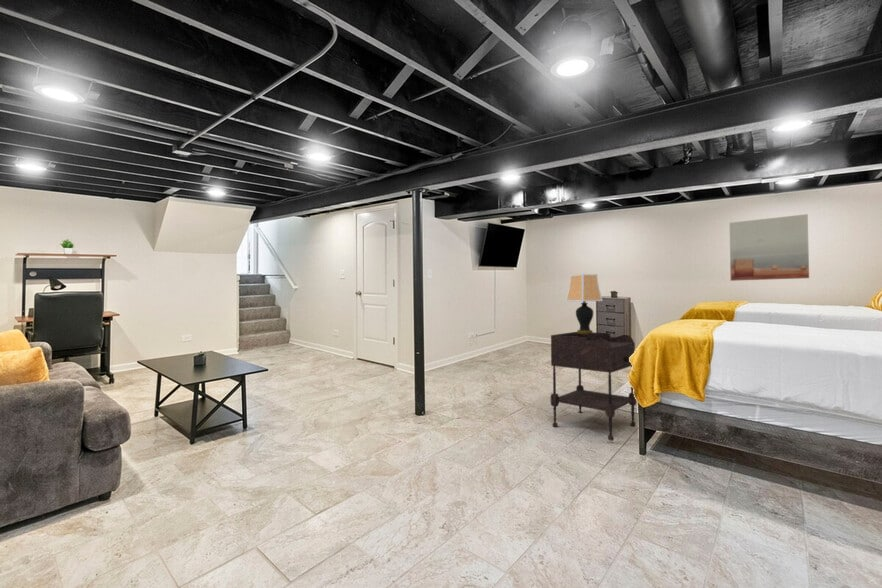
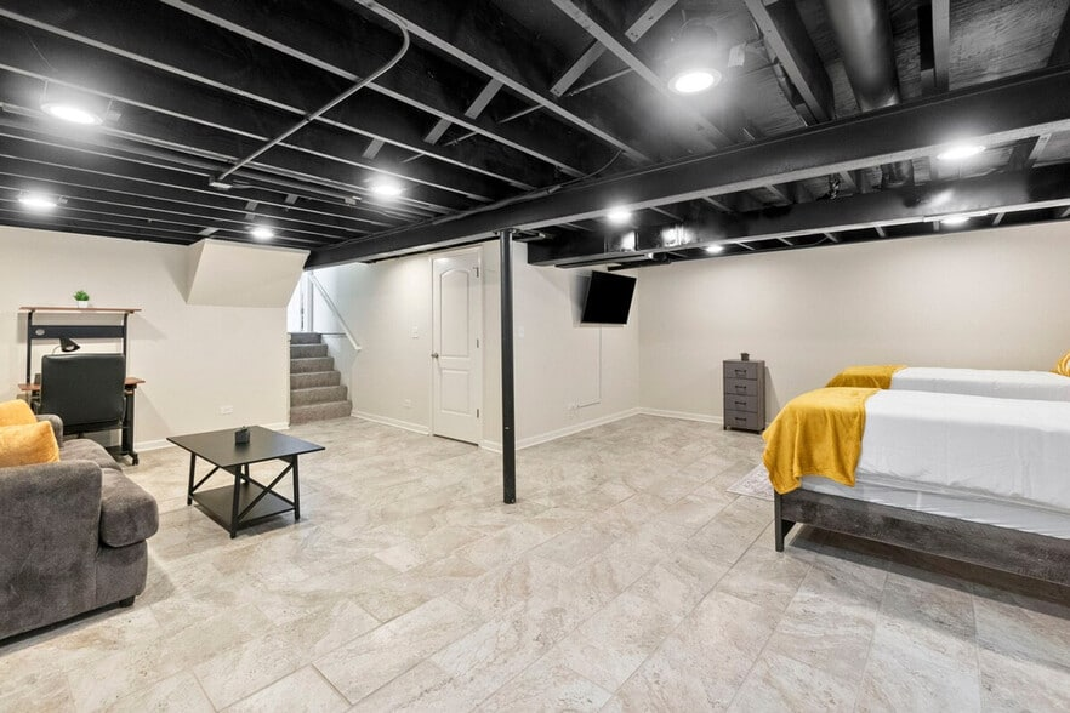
- table lamp (582, 312)
- wall art (767, 249)
- side table (595, 370)
